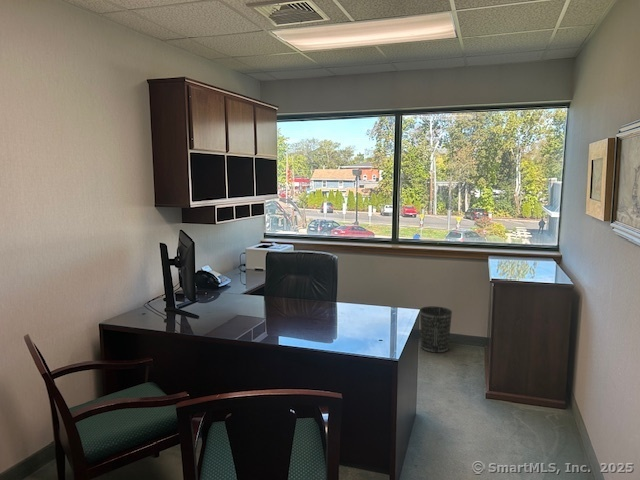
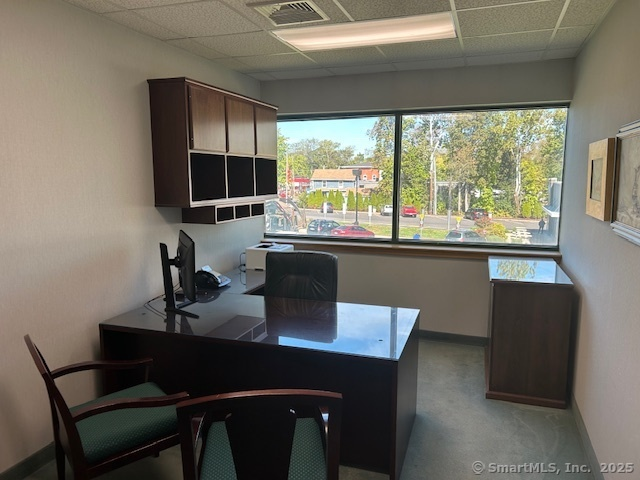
- wastebasket (435, 329)
